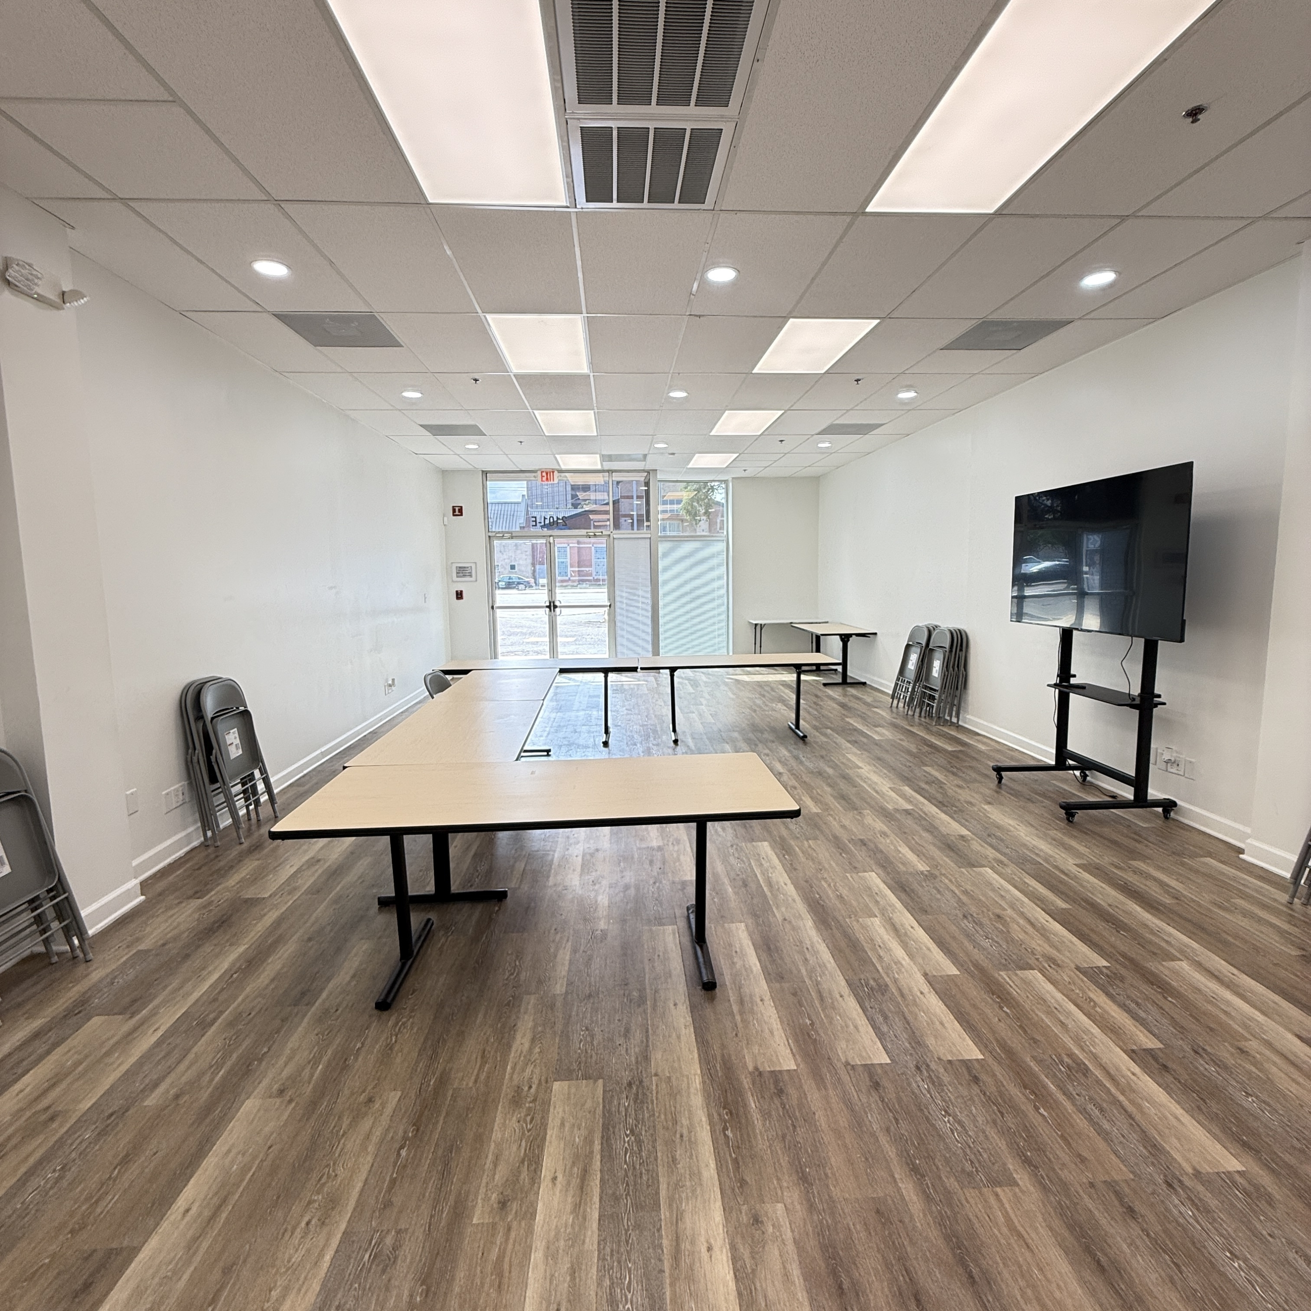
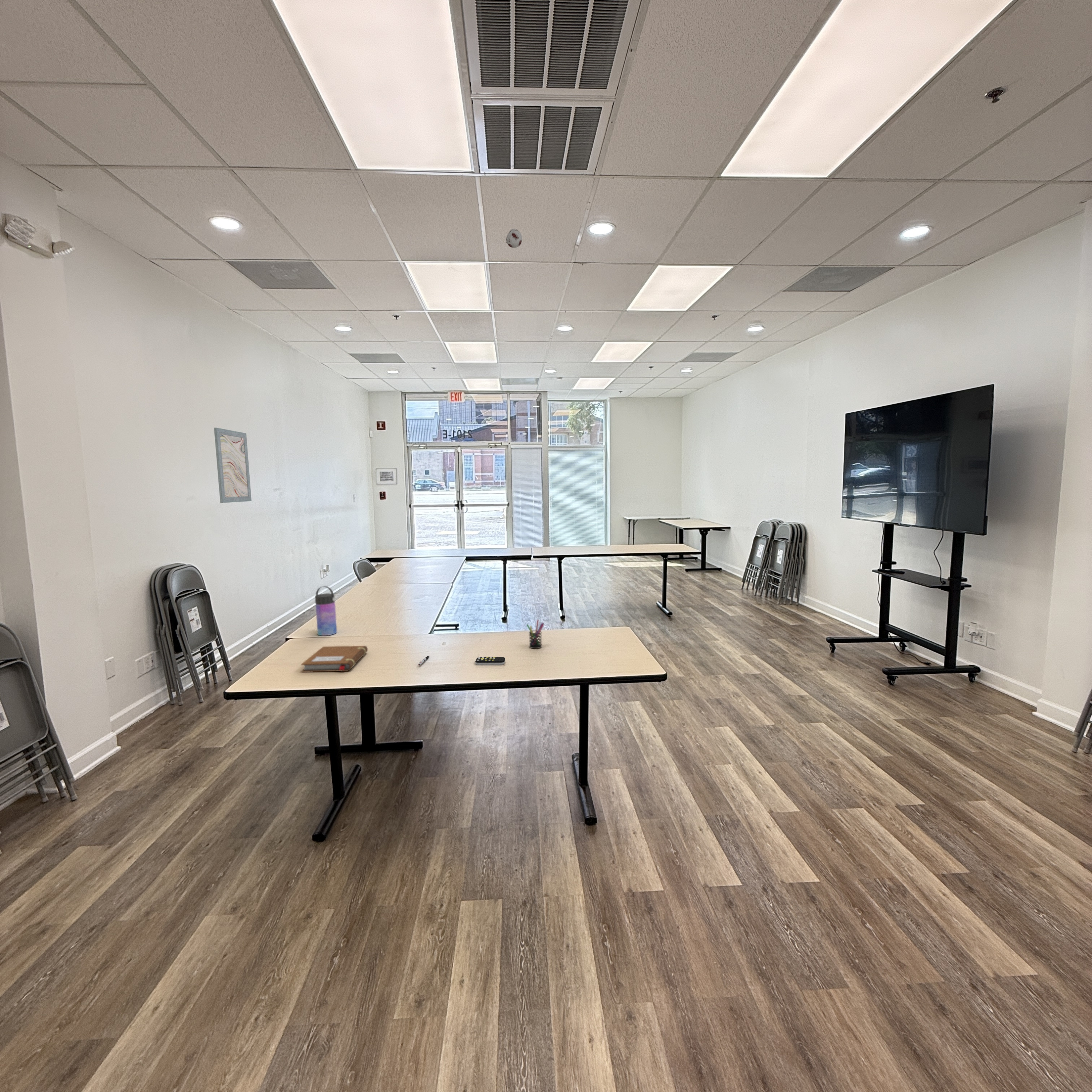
+ notebook (336, 658)
+ smoke detector (514, 238)
+ pen (424, 660)
+ wall art (234, 466)
+ pen holder (534, 633)
+ remote control (490, 661)
+ water bottle (326, 610)
